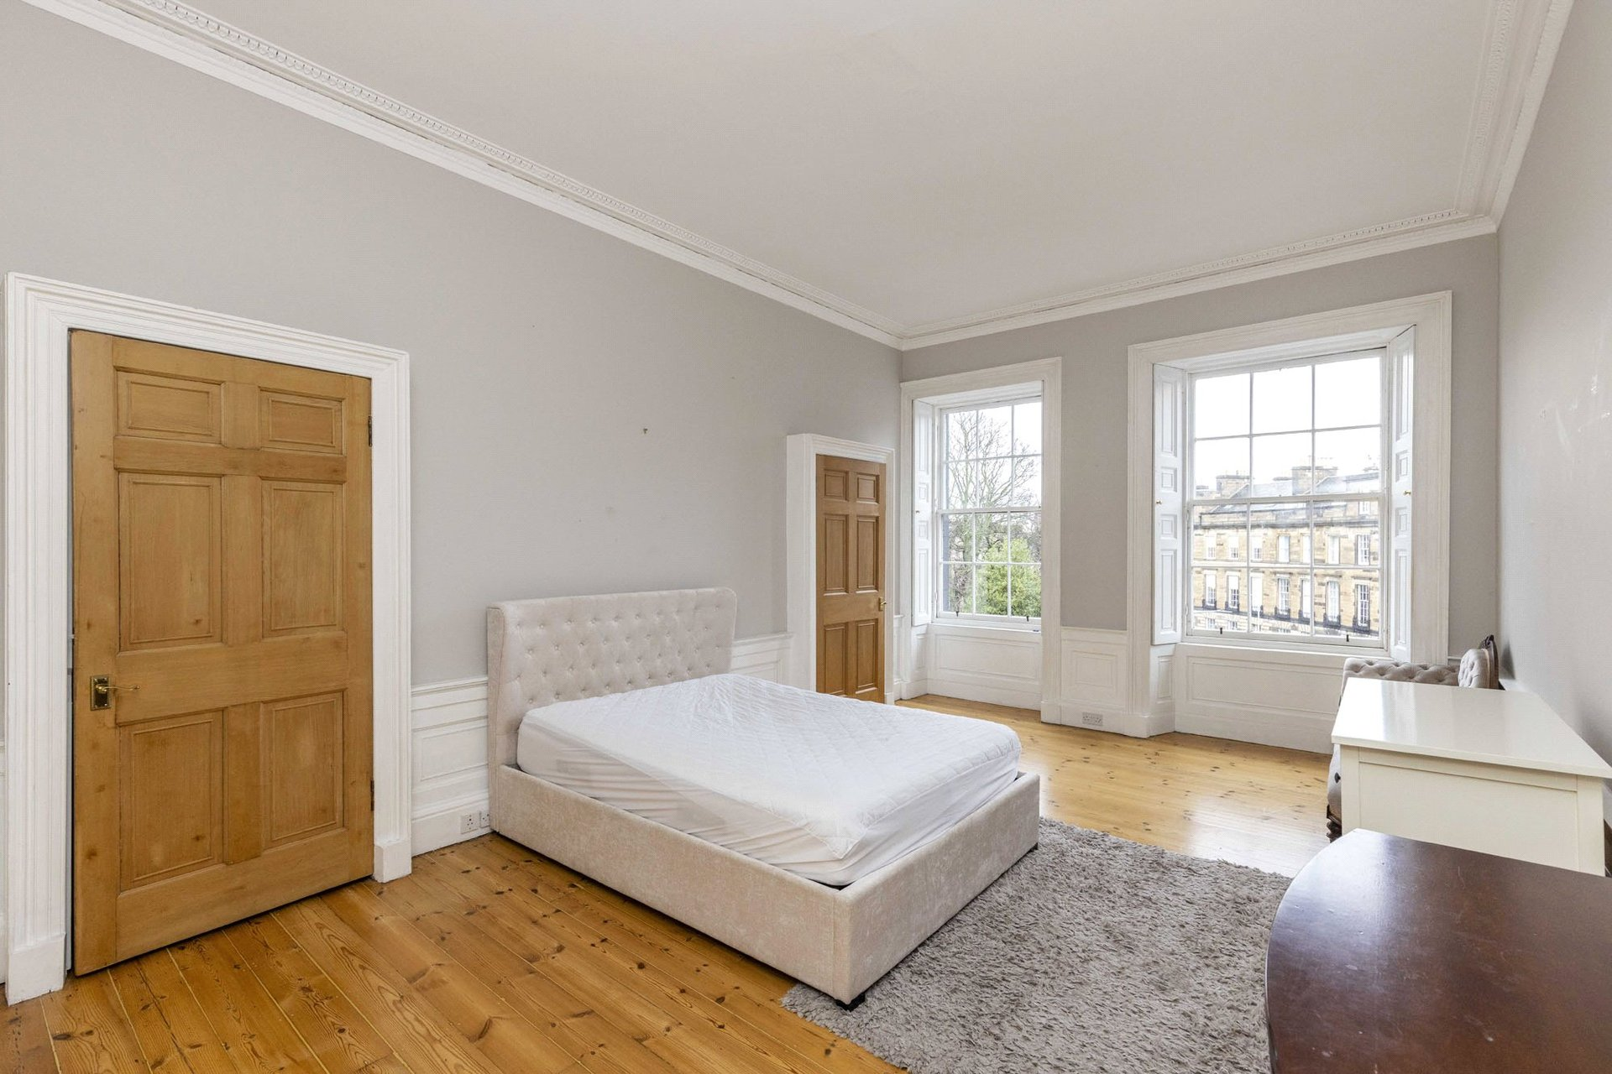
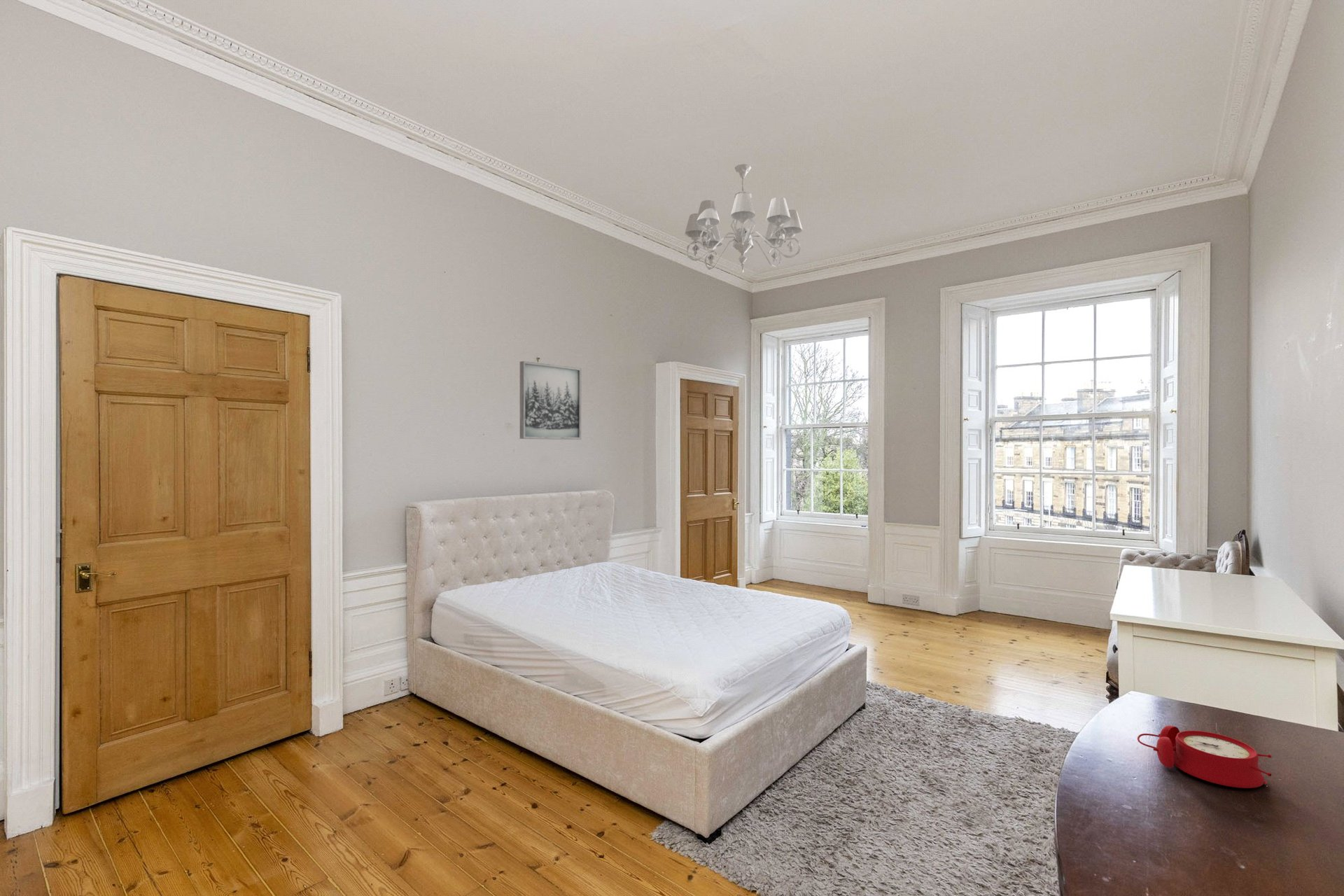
+ wall art (552, 402)
+ chandelier (743, 216)
+ alarm clock (1200, 754)
